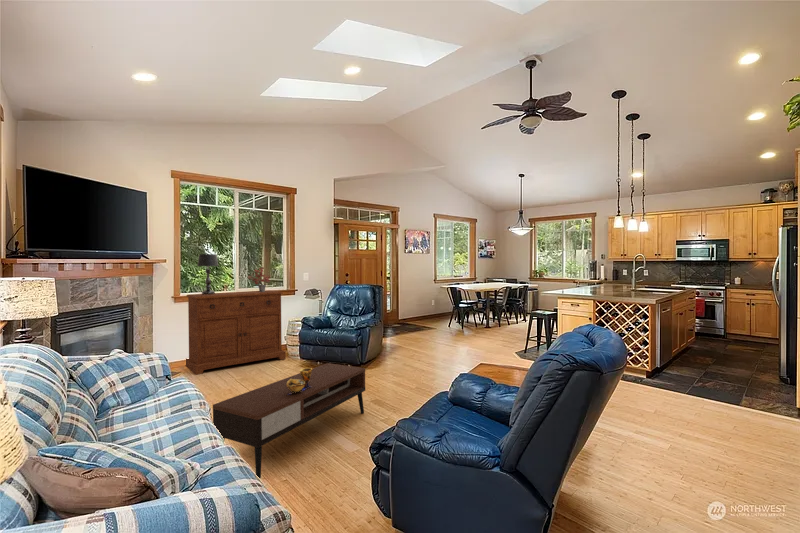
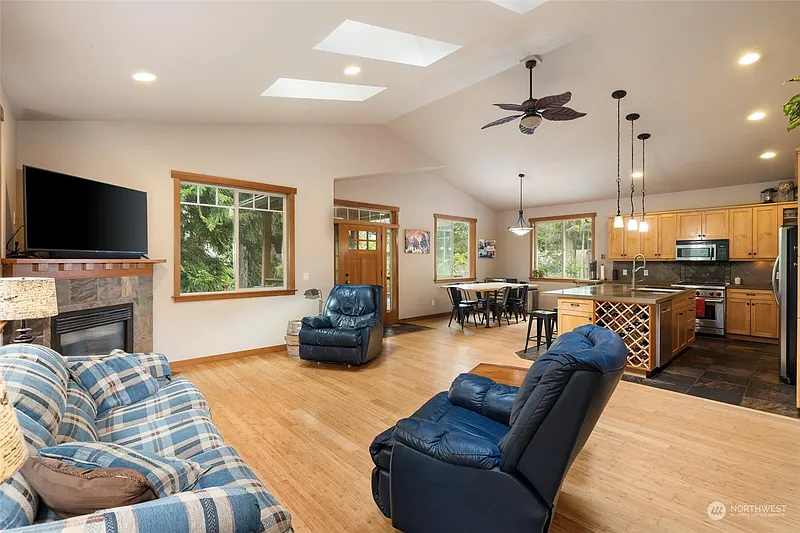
- decorative bowl (300, 381)
- potted plant (261, 276)
- table lamp (208, 274)
- coffee table (300, 409)
- sideboard (236, 327)
